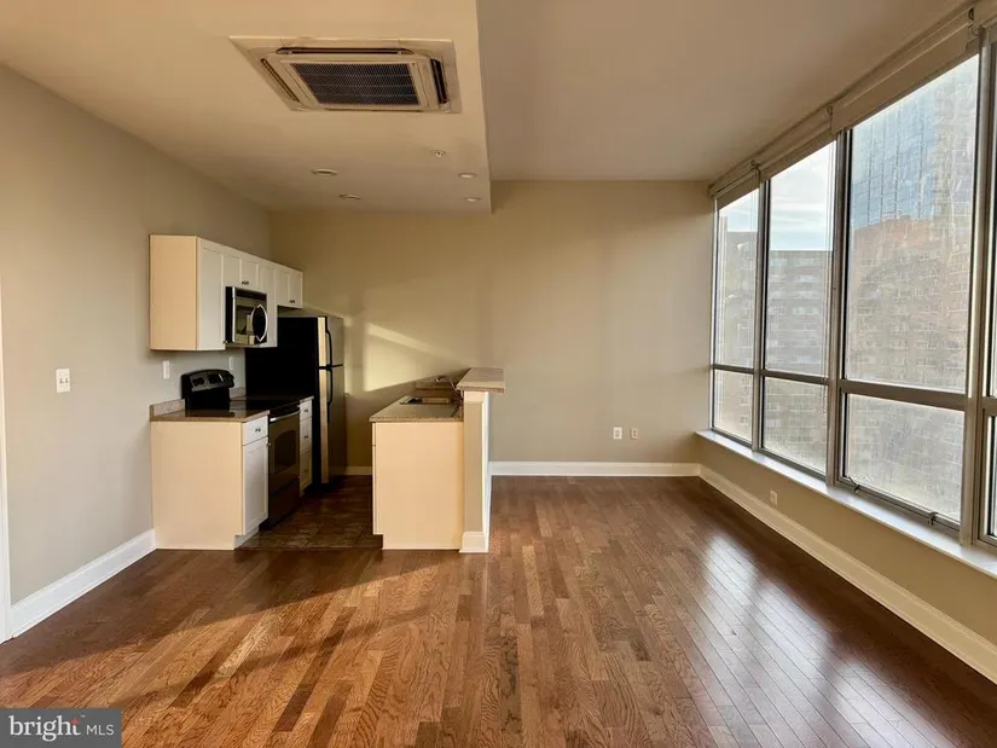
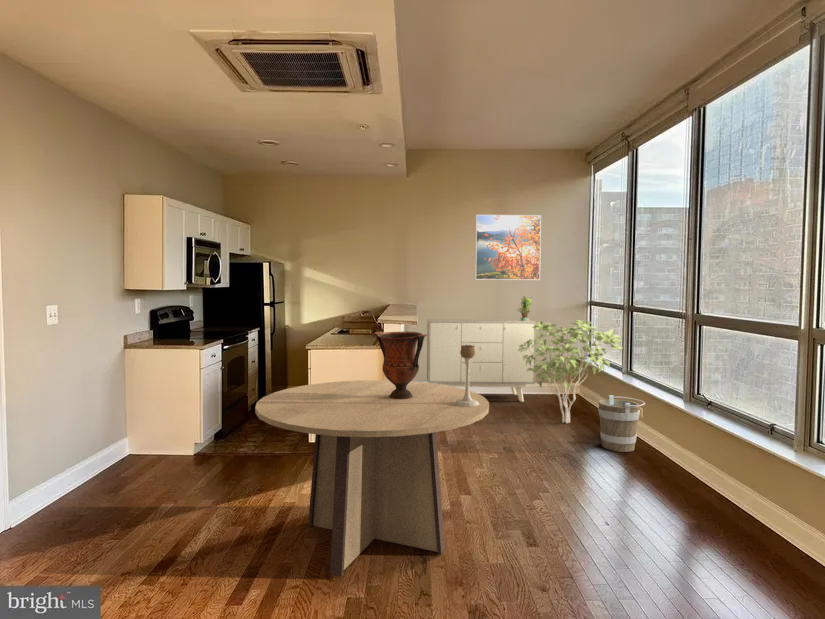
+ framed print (508, 247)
+ shrub (570, 371)
+ sideboard (479, 359)
+ bucket (620, 423)
+ potted plant (524, 307)
+ candle holder (467, 374)
+ dining table (373, 468)
+ vase (399, 365)
